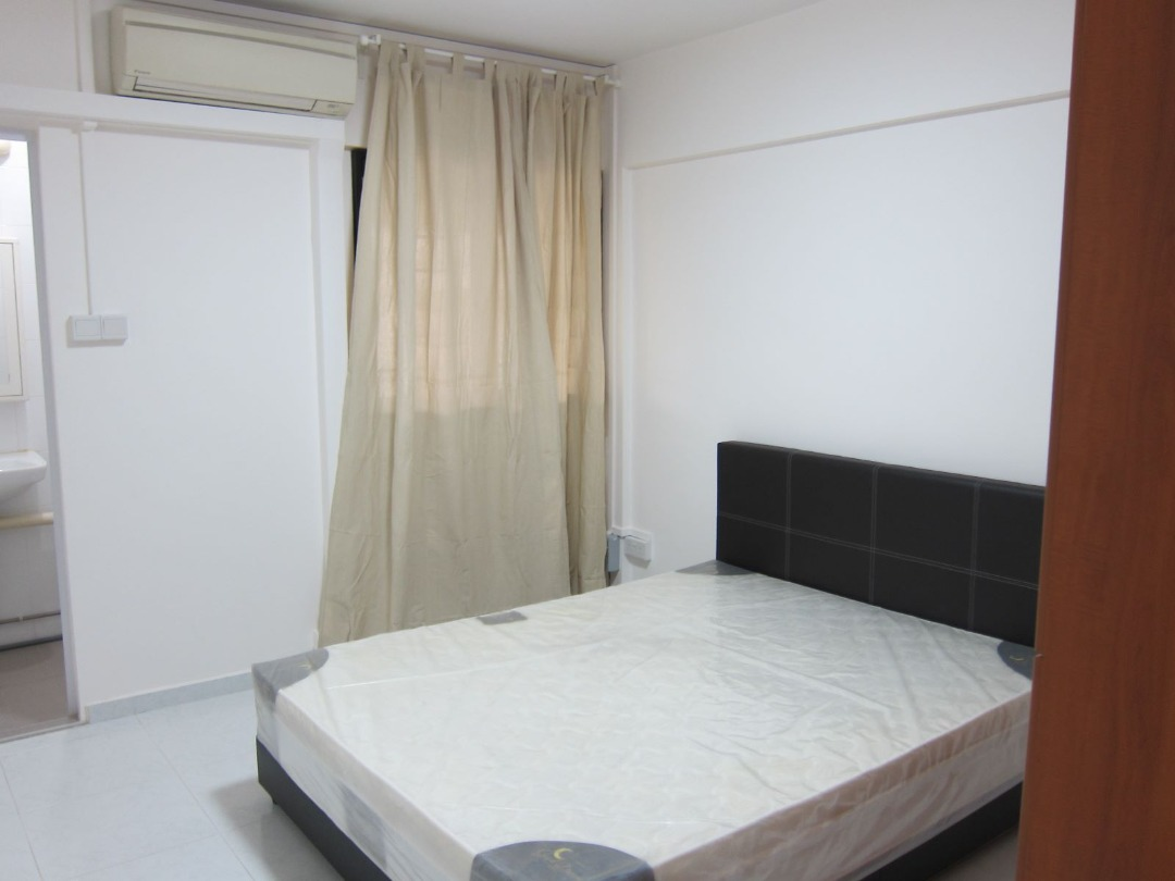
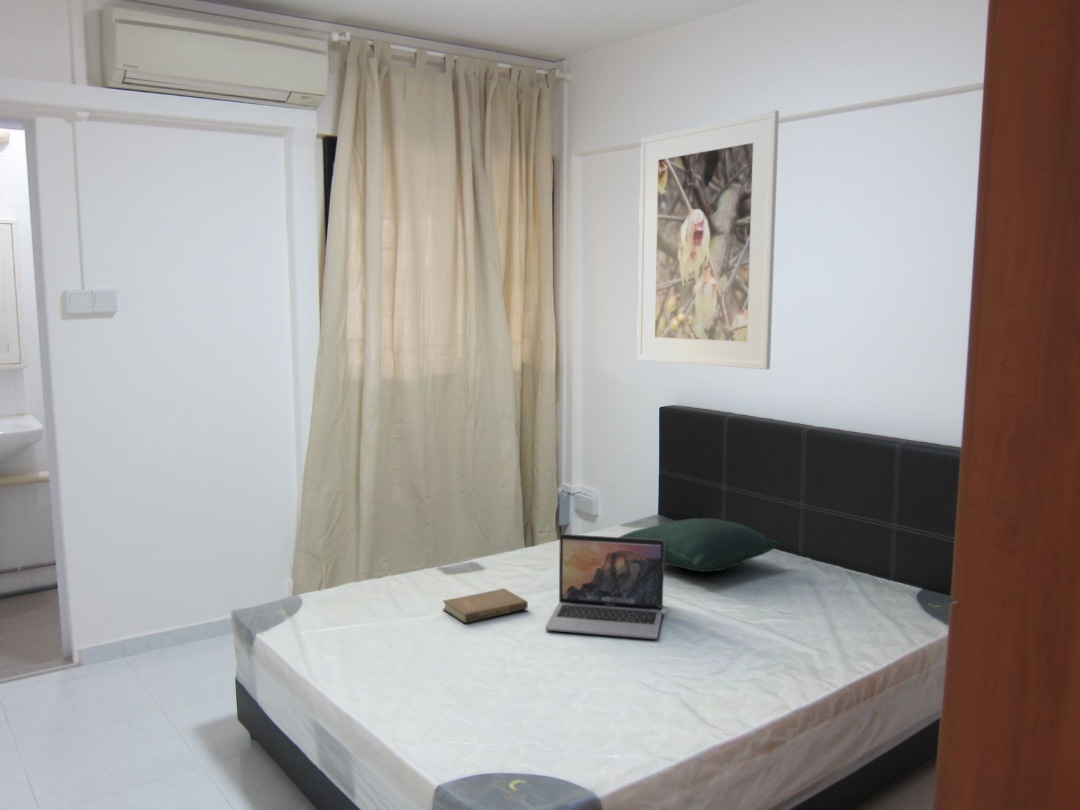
+ pillow (697, 542)
+ laptop (605, 584)
+ book (485, 605)
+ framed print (701, 246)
